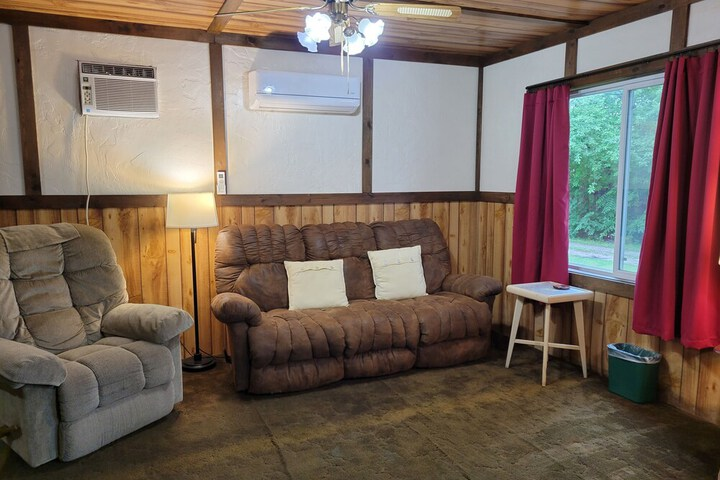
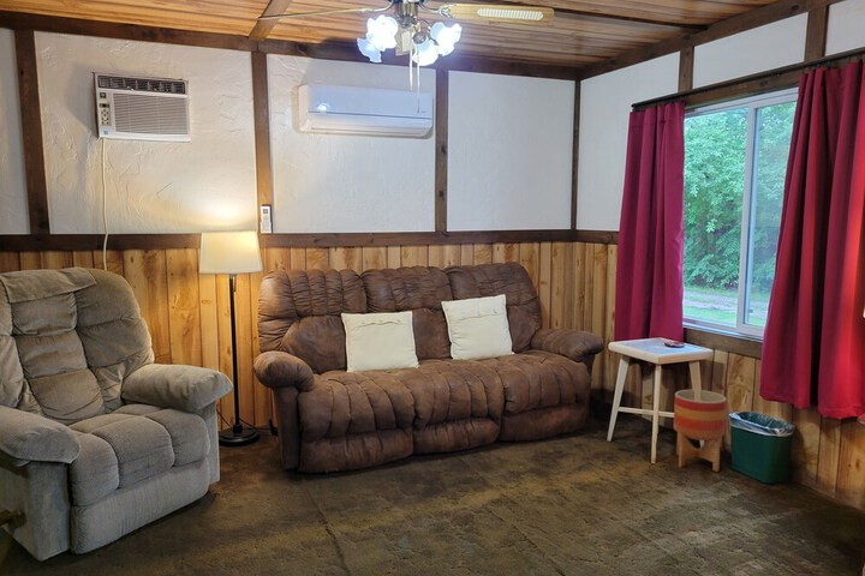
+ planter (698, 428)
